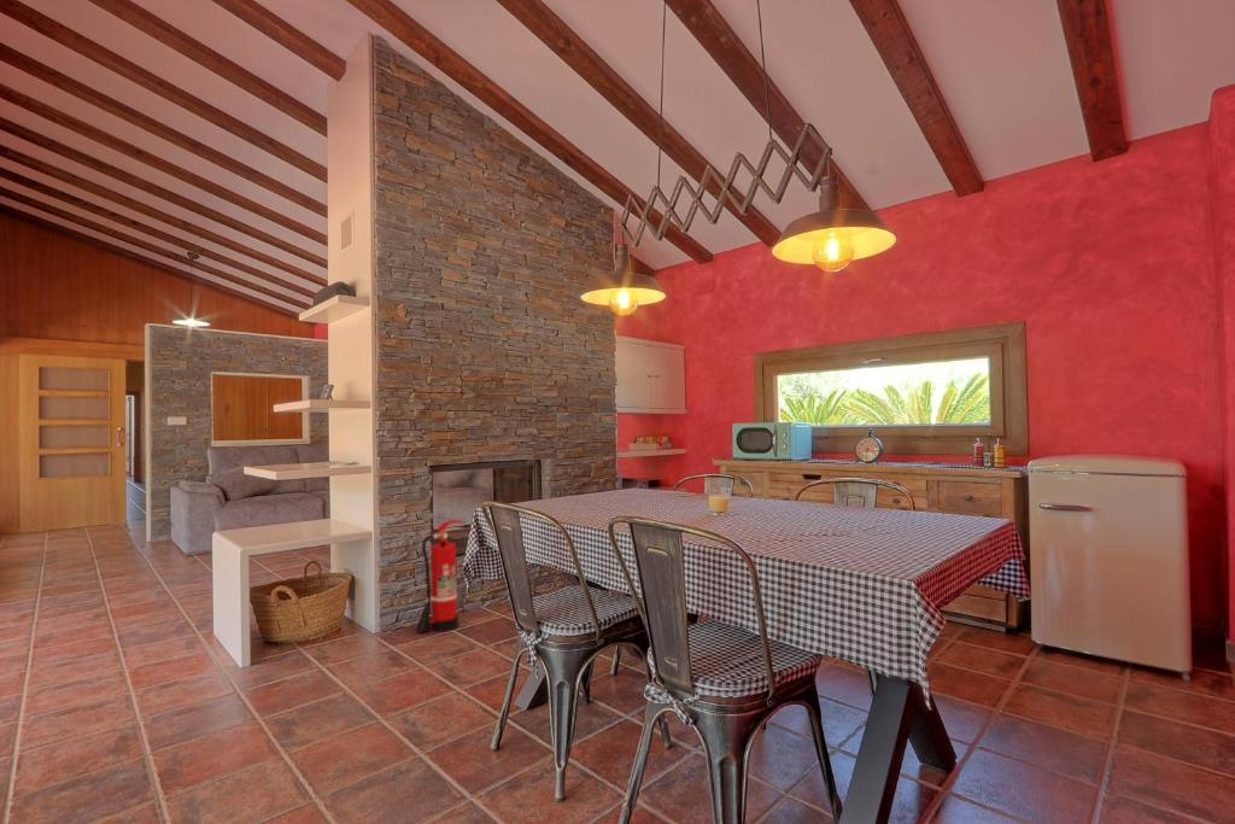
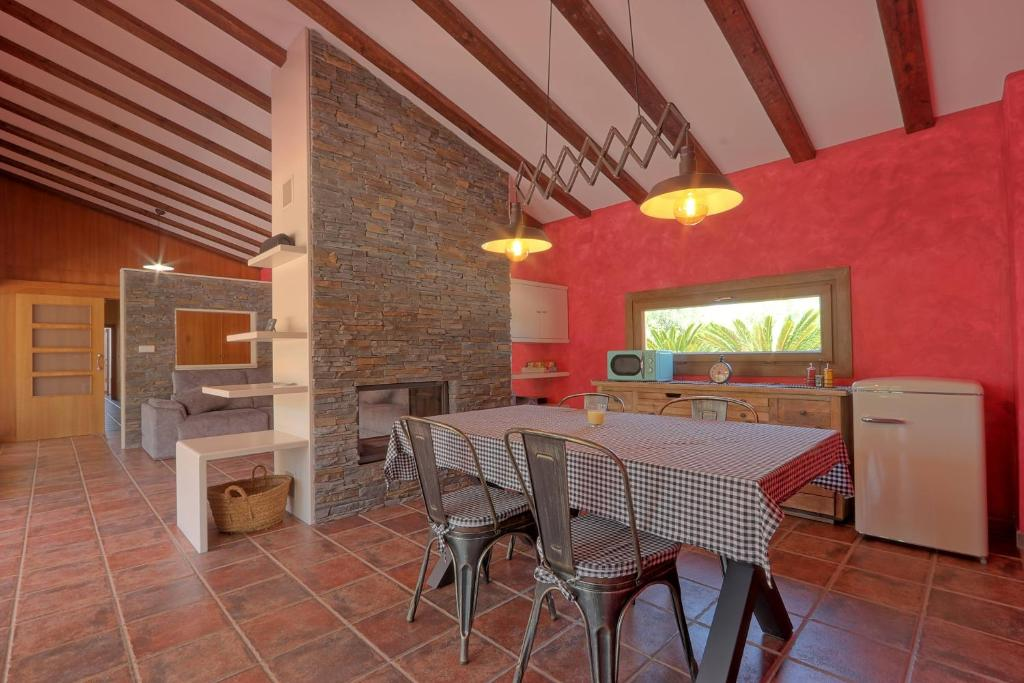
- fire extinguisher (441, 574)
